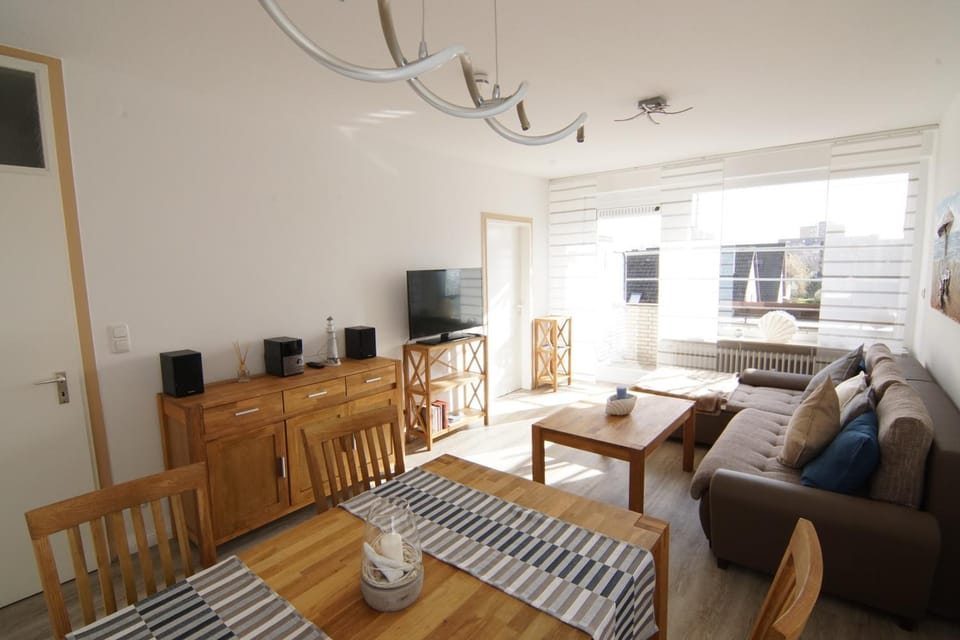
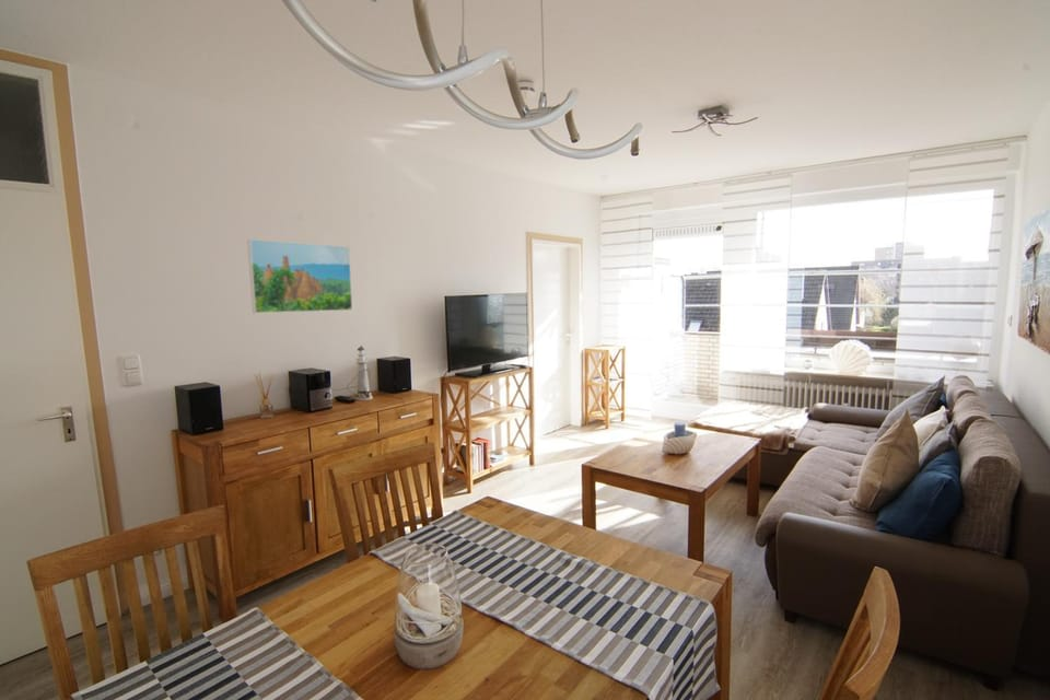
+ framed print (304, 277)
